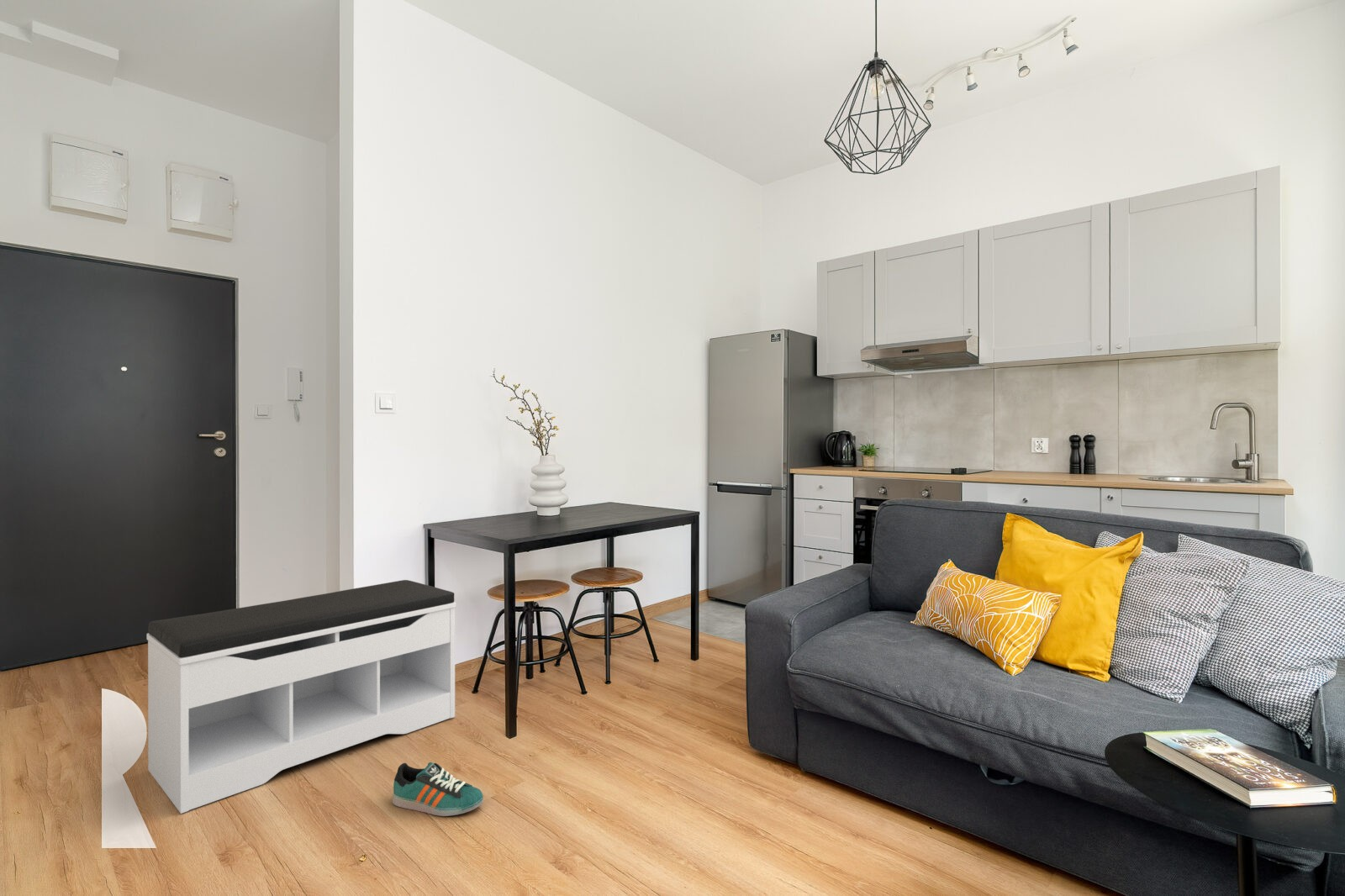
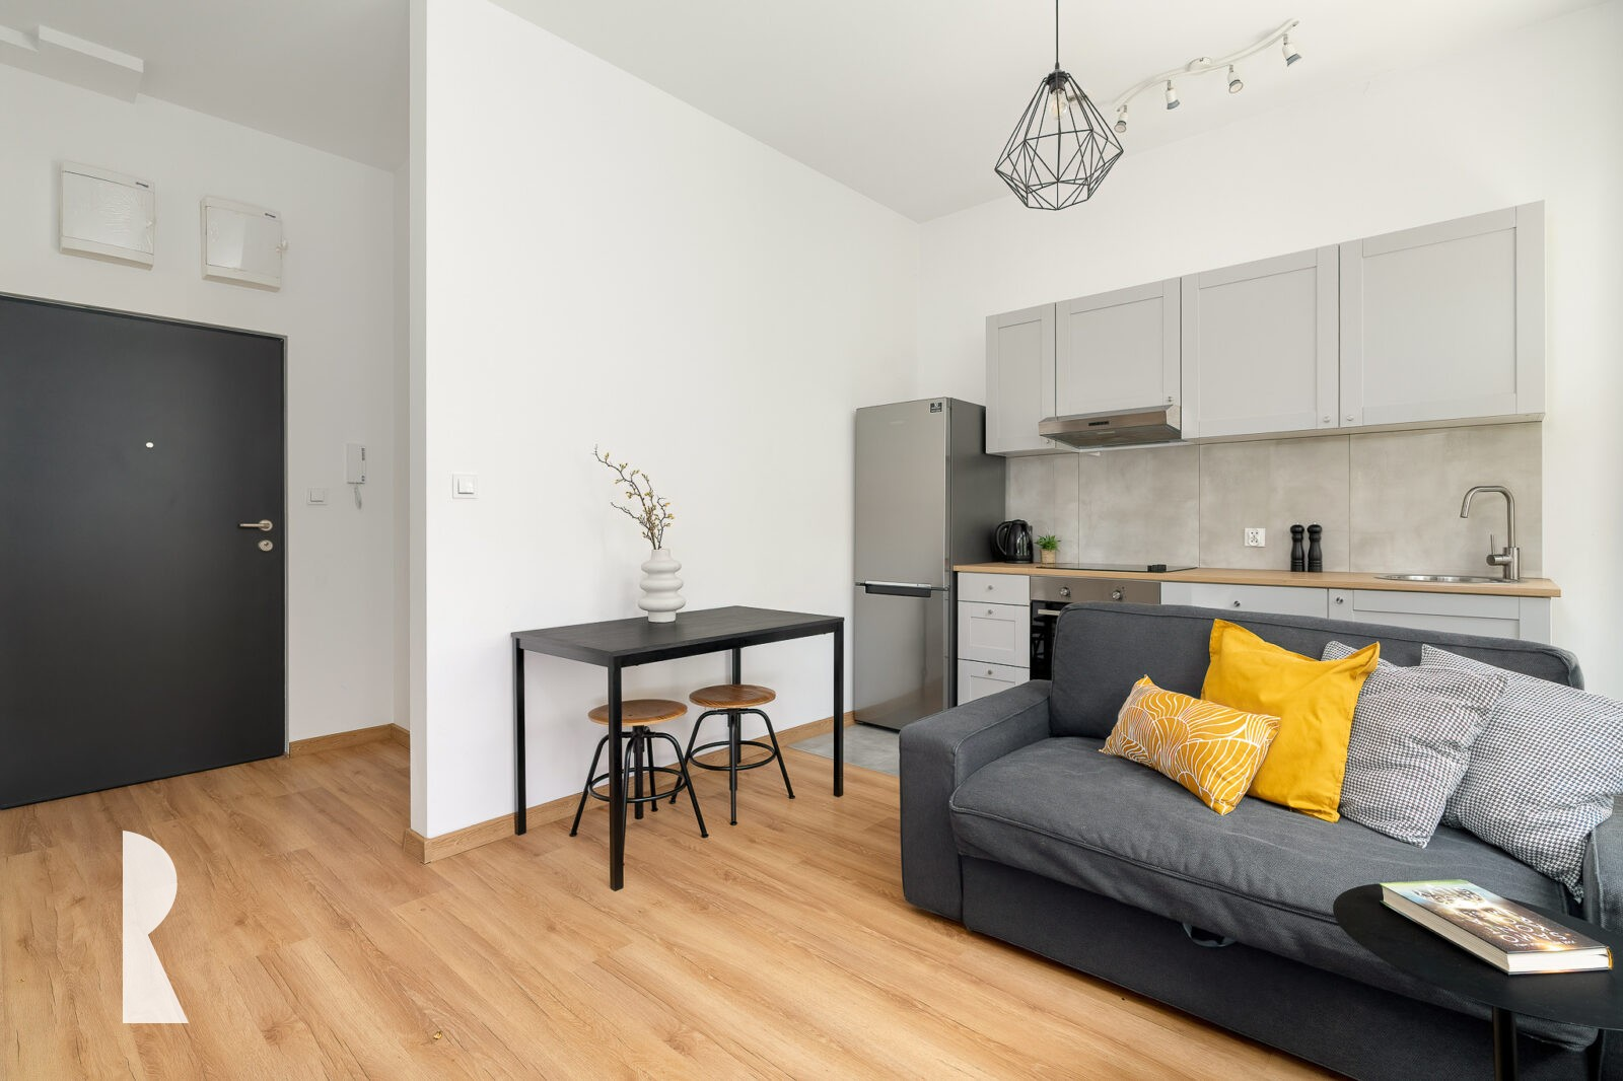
- bench (315, 672)
- sneaker (436, 786)
